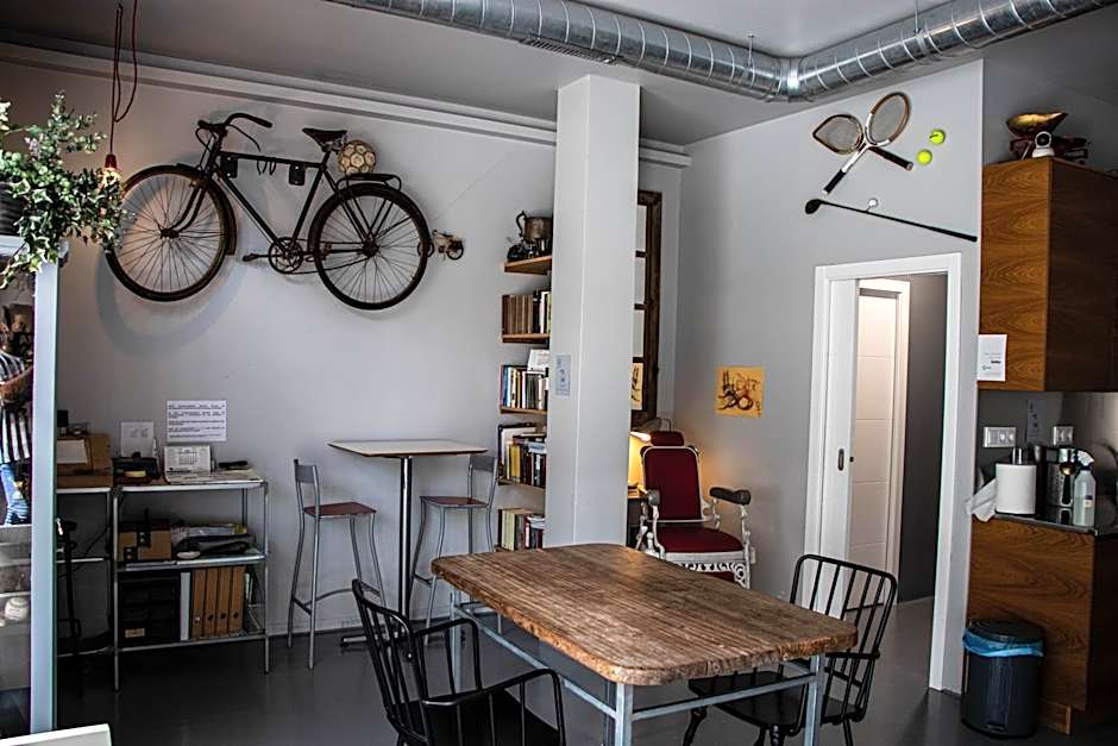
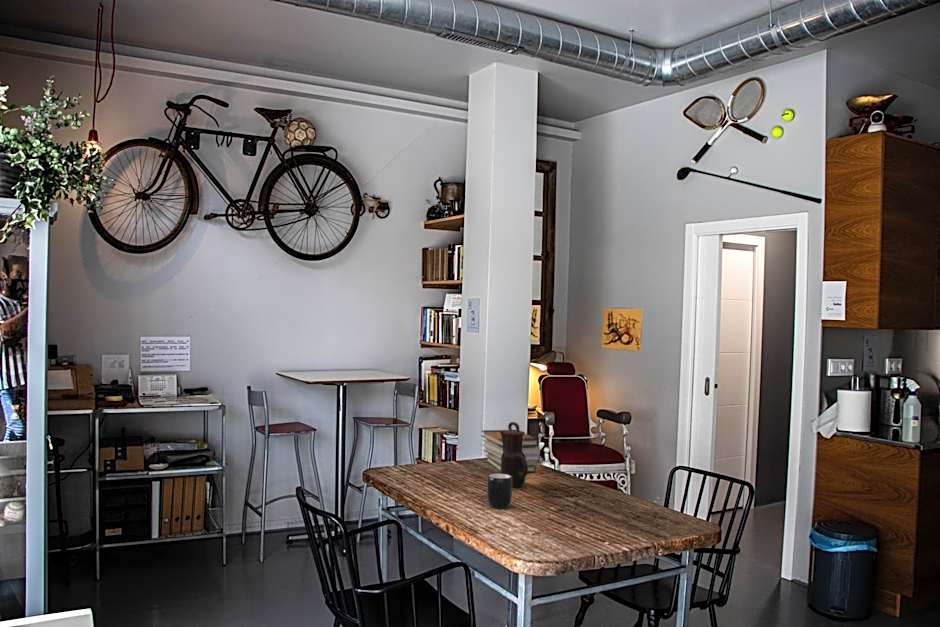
+ teapot (513, 453)
+ book stack (502, 450)
+ mug (497, 490)
